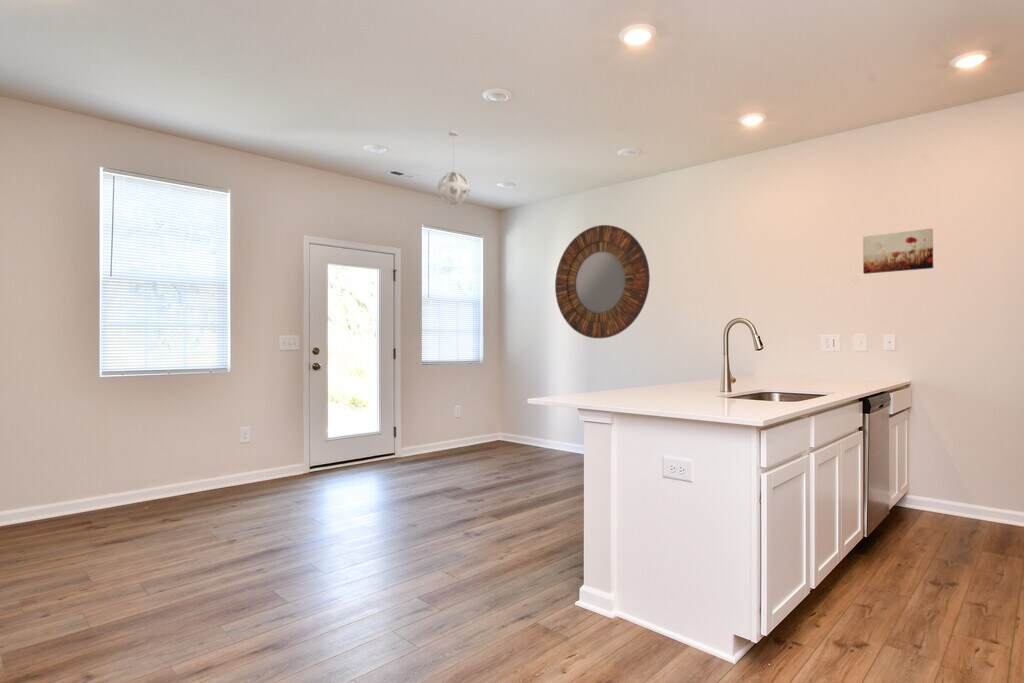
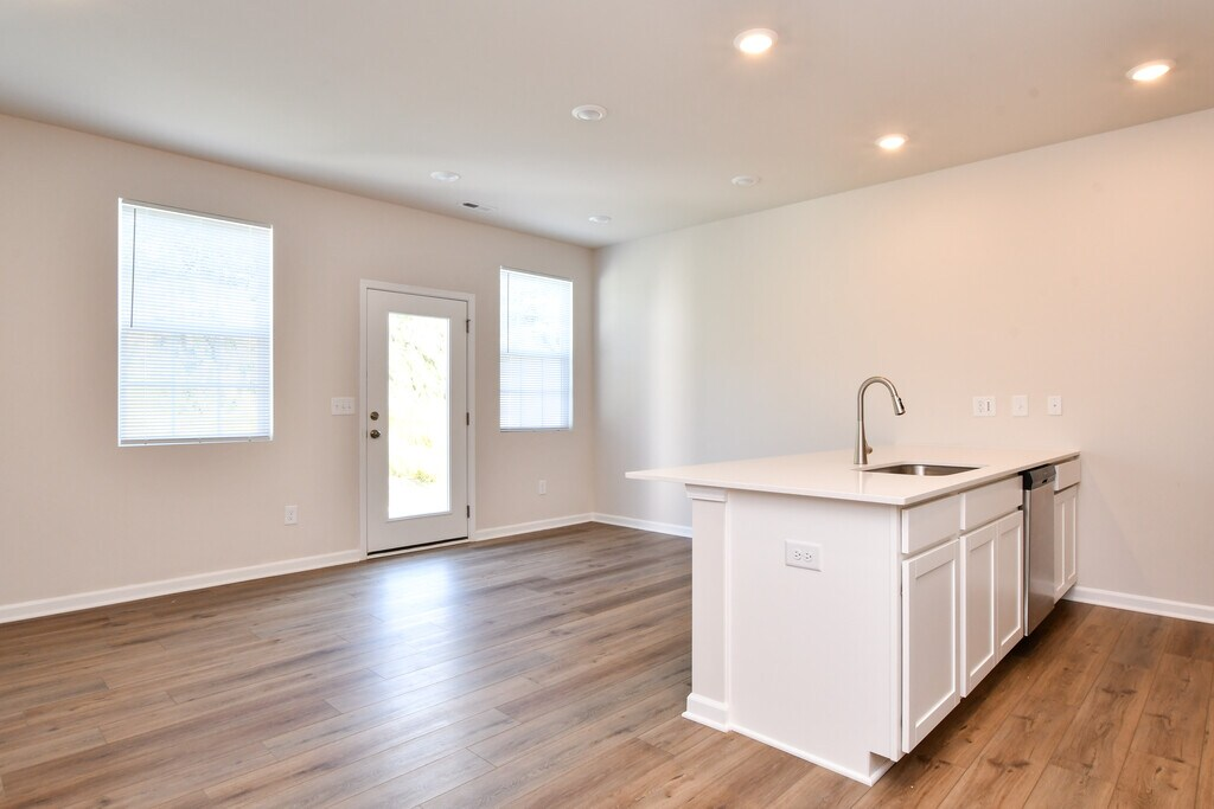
- pendant light (453, 169)
- home mirror (599, 282)
- wall art (897, 251)
